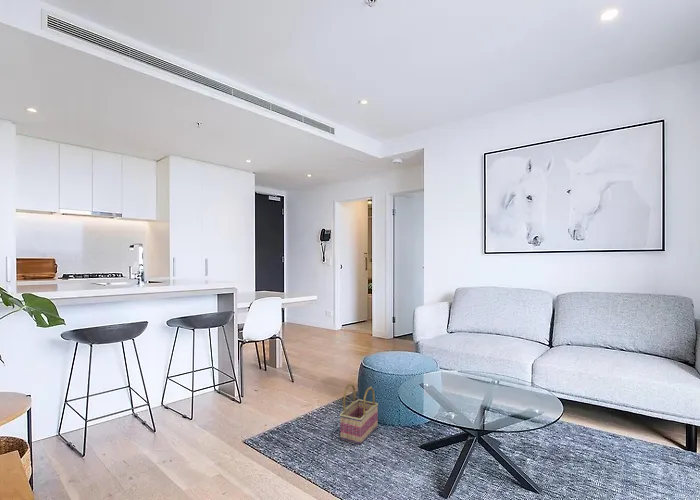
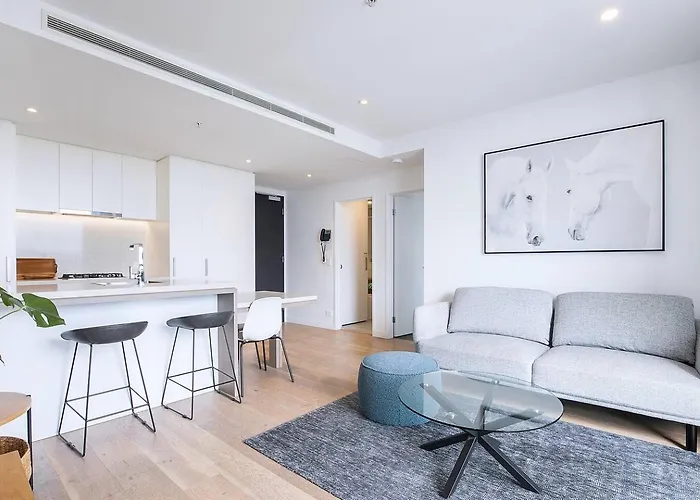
- basket (359, 409)
